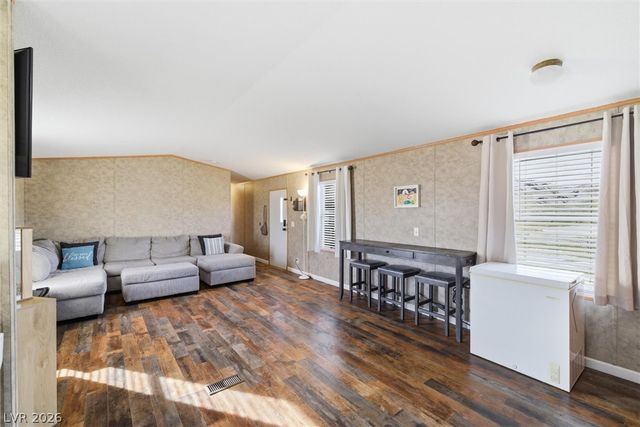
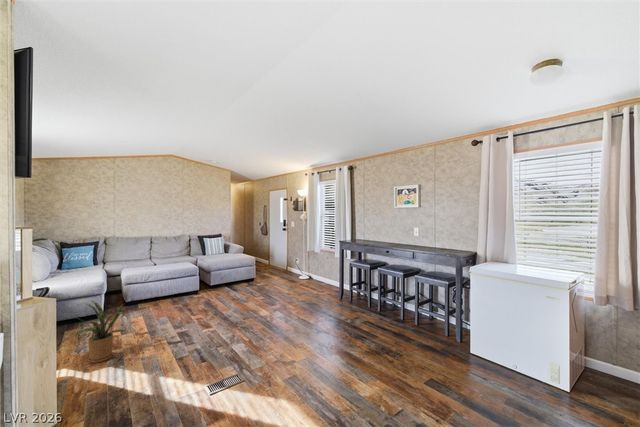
+ house plant (97, 331)
